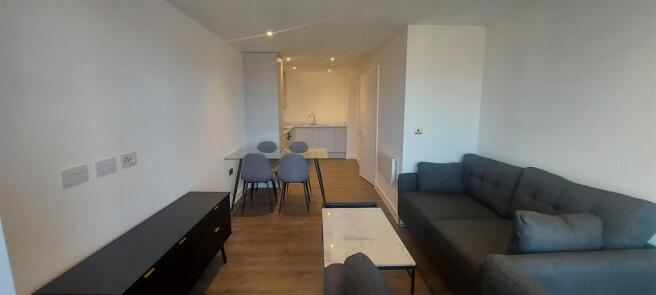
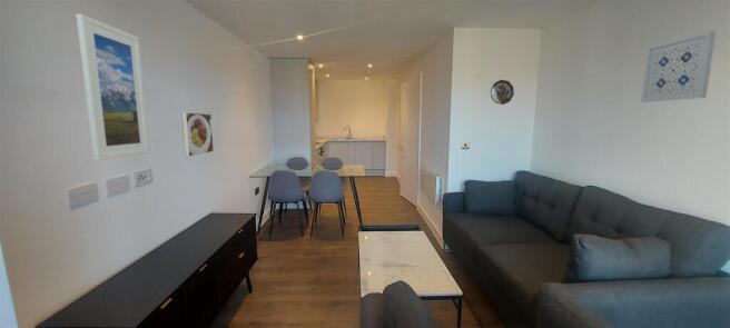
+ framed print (198, 133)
+ wall art (673, 70)
+ decorative plate (501, 92)
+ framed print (118, 92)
